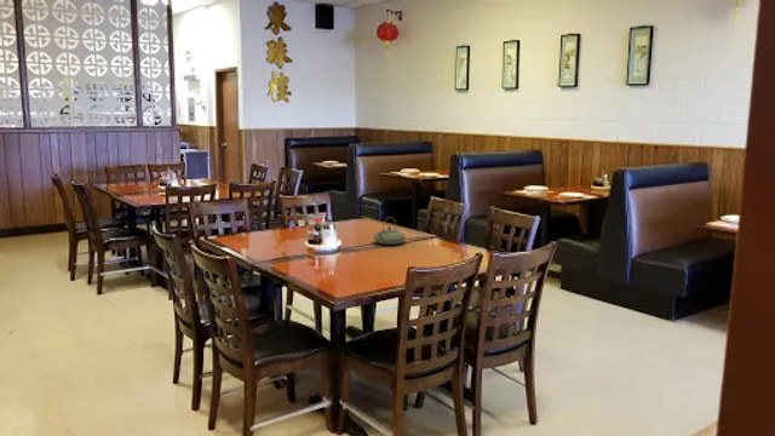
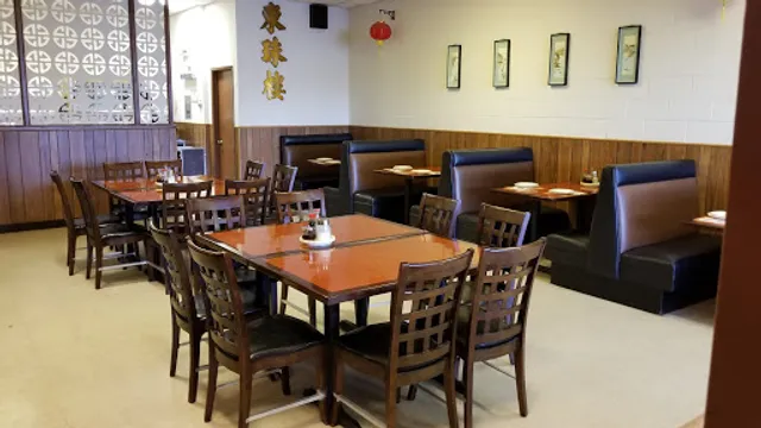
- teapot (388, 230)
